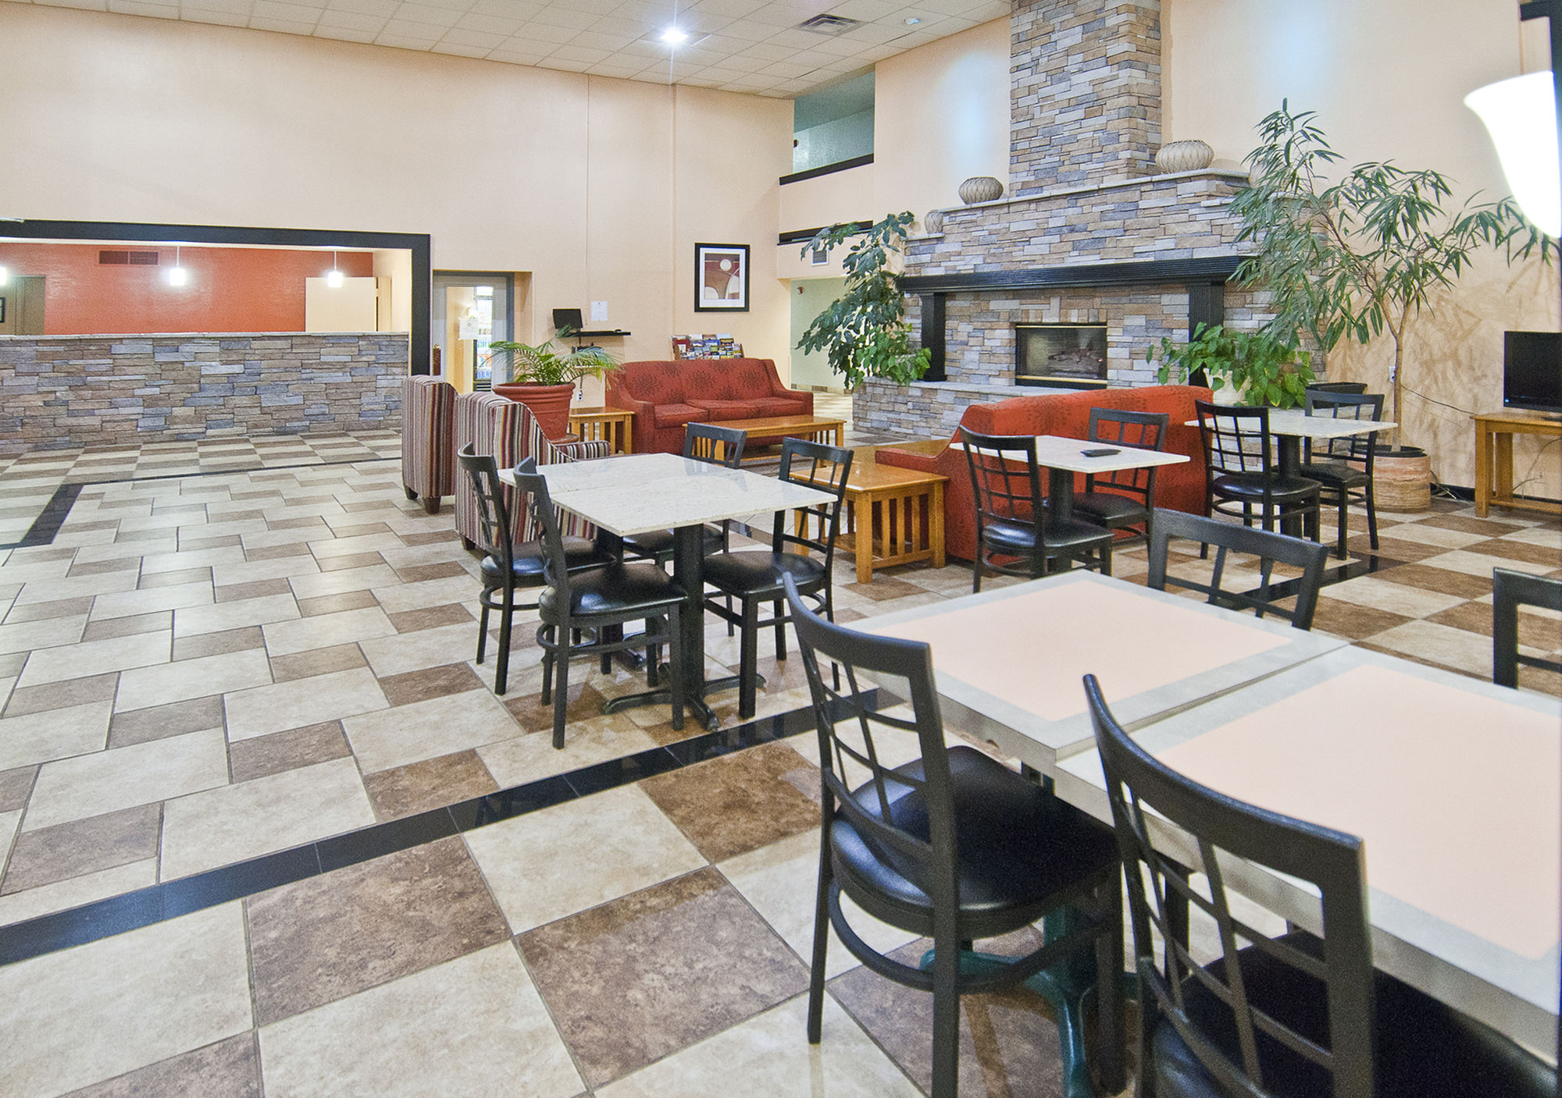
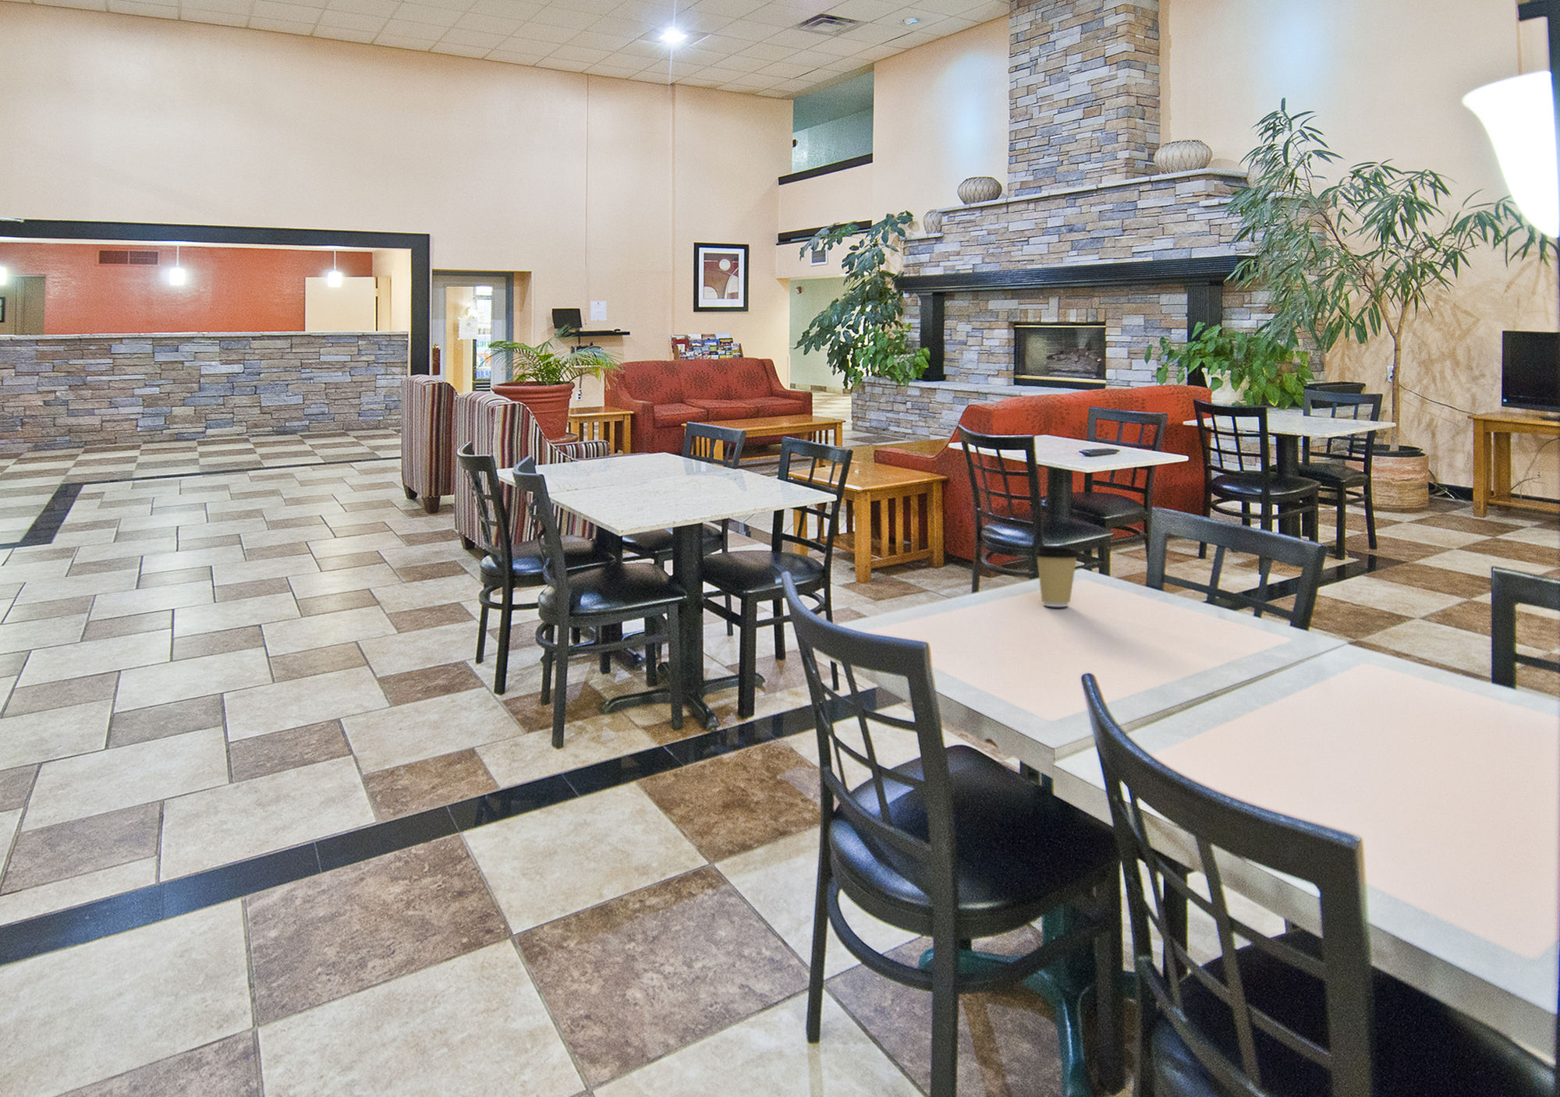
+ coffee cup (1057, 576)
